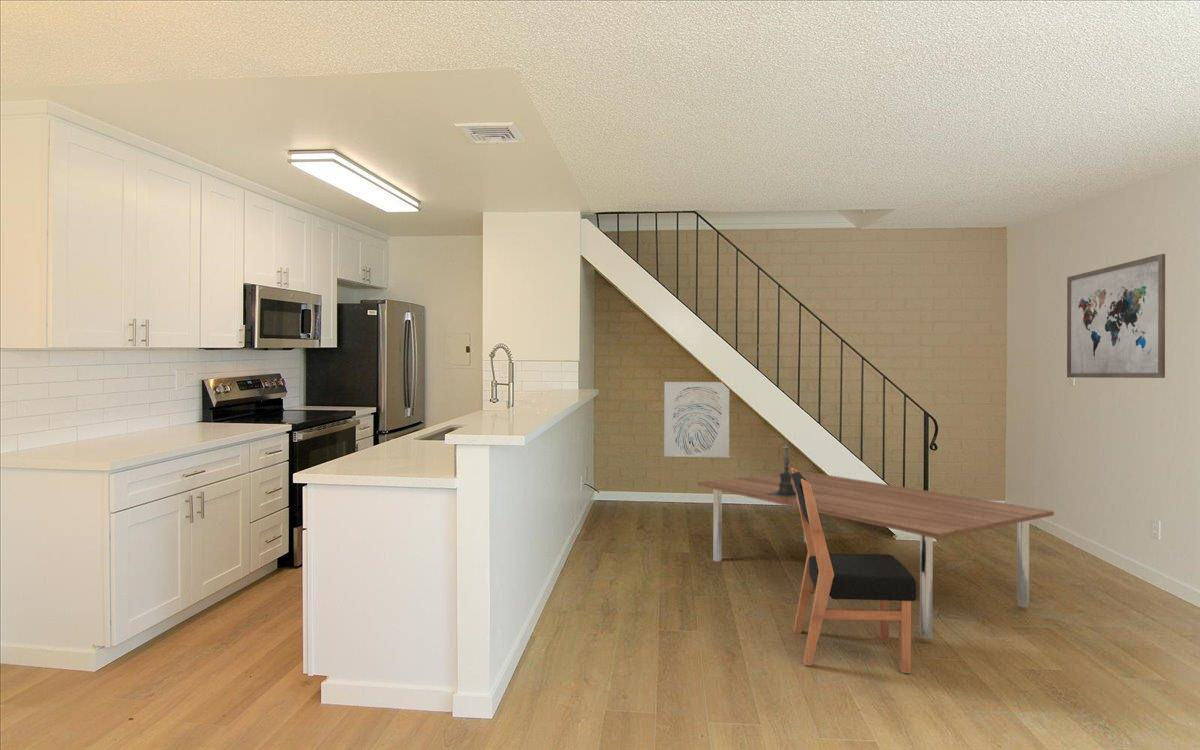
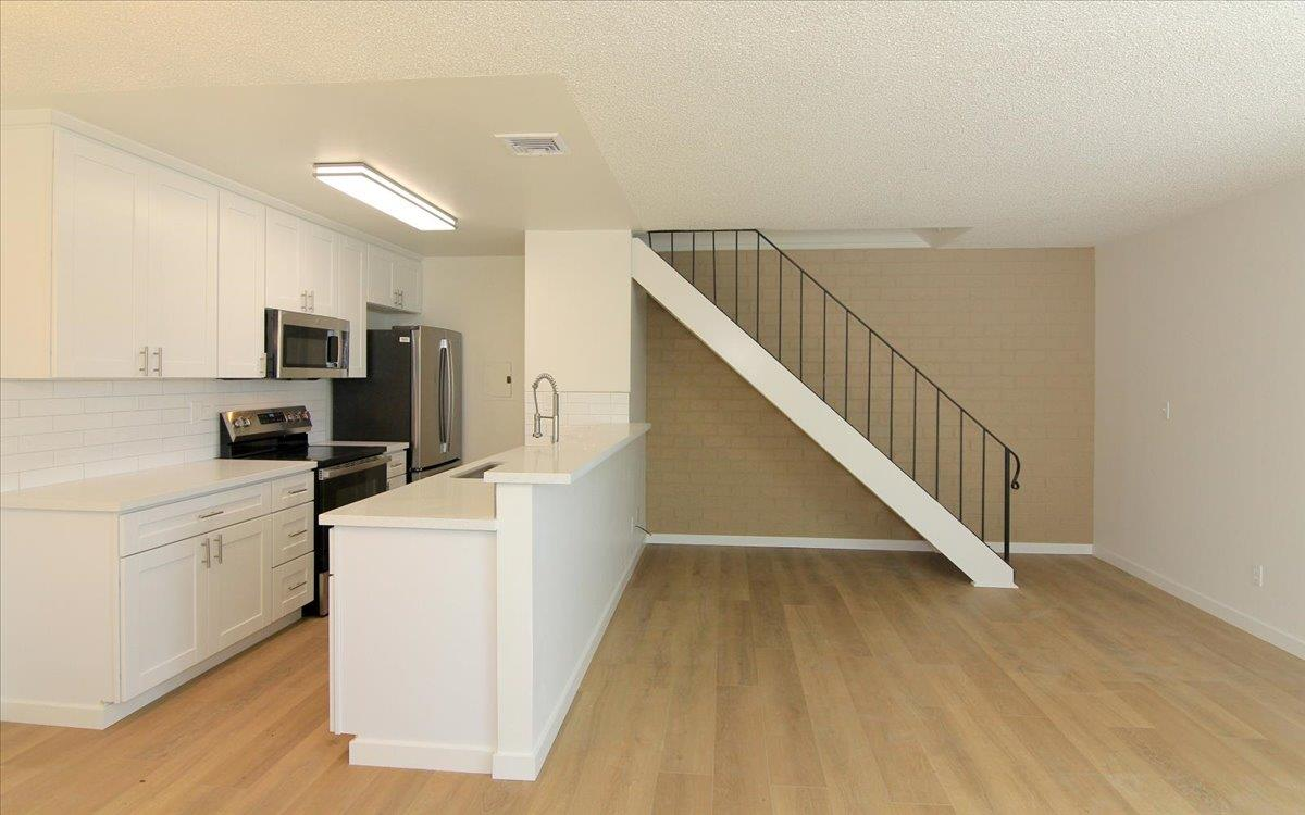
- candle holder (786, 466)
- wall art (1110, 322)
- wall art (696, 419)
- dining chair (848, 562)
- dining table (859, 521)
